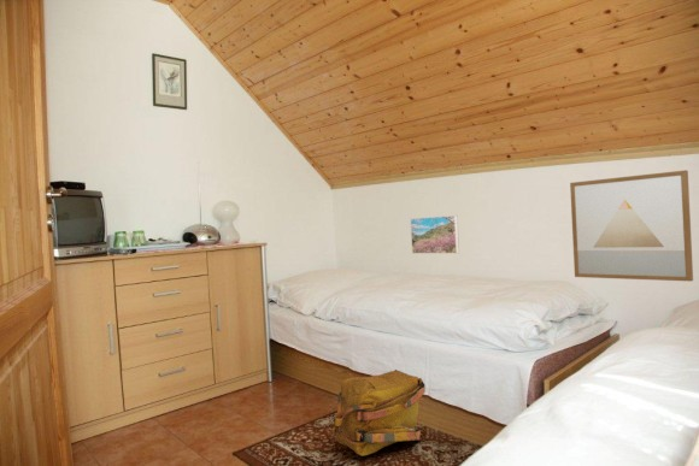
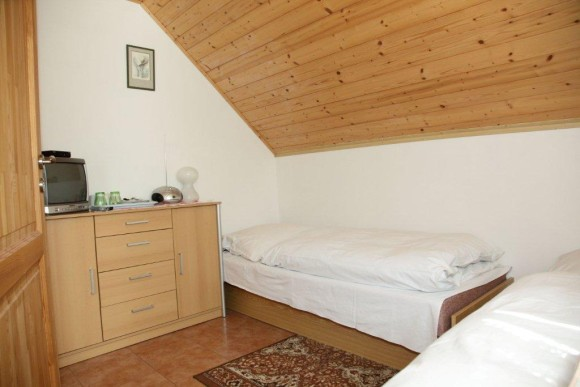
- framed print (433, 235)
- wall art (627, 228)
- backpack (376, 412)
